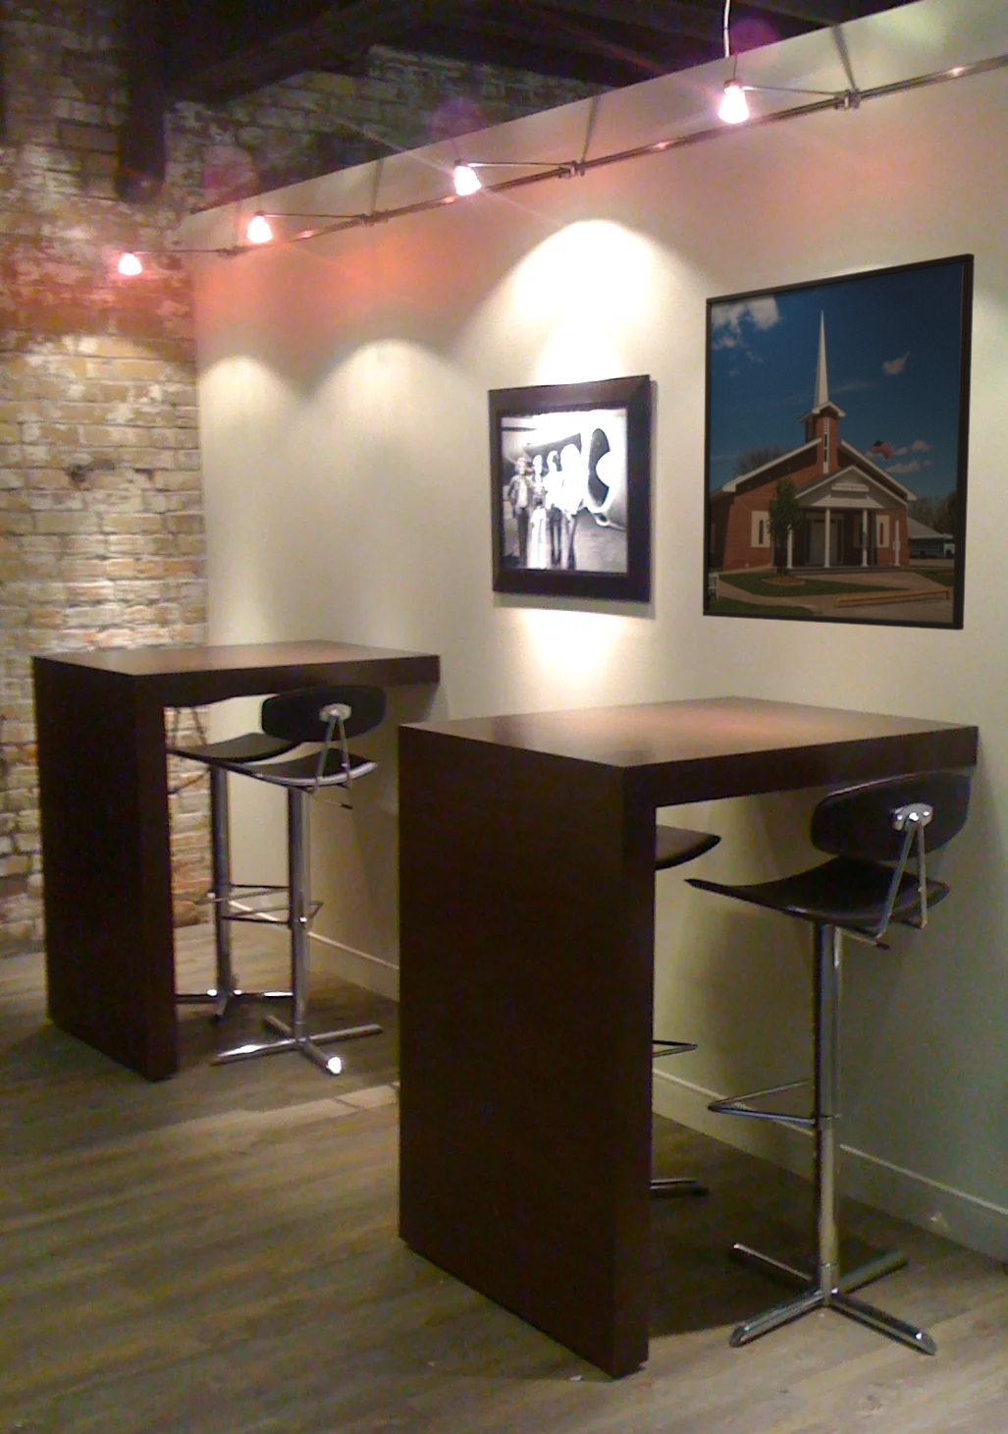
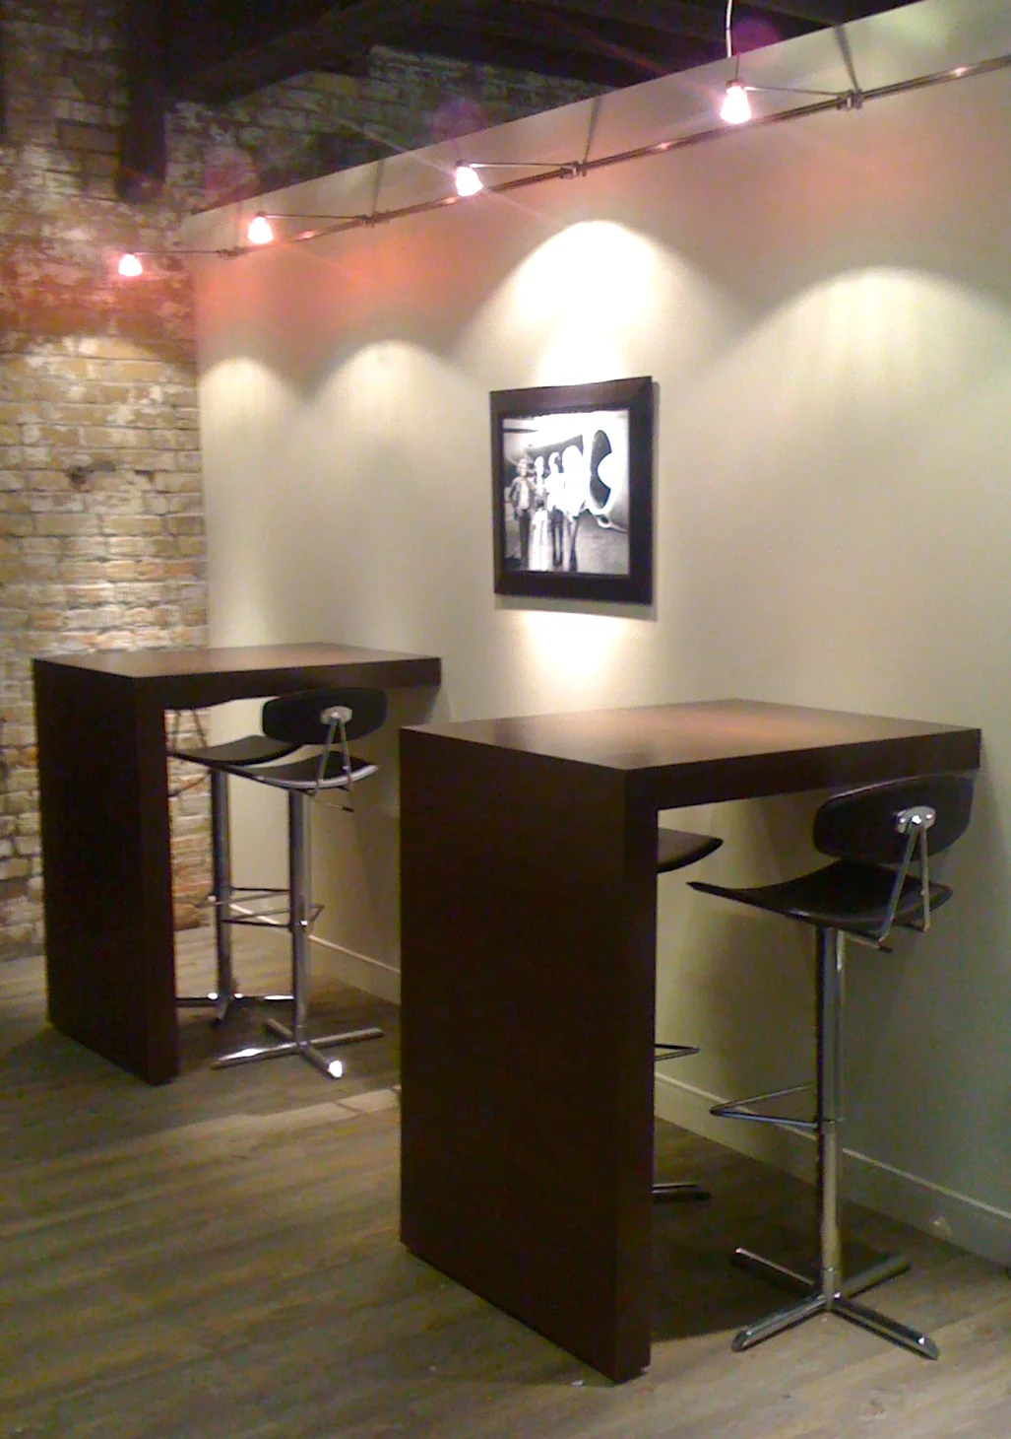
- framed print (826, 452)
